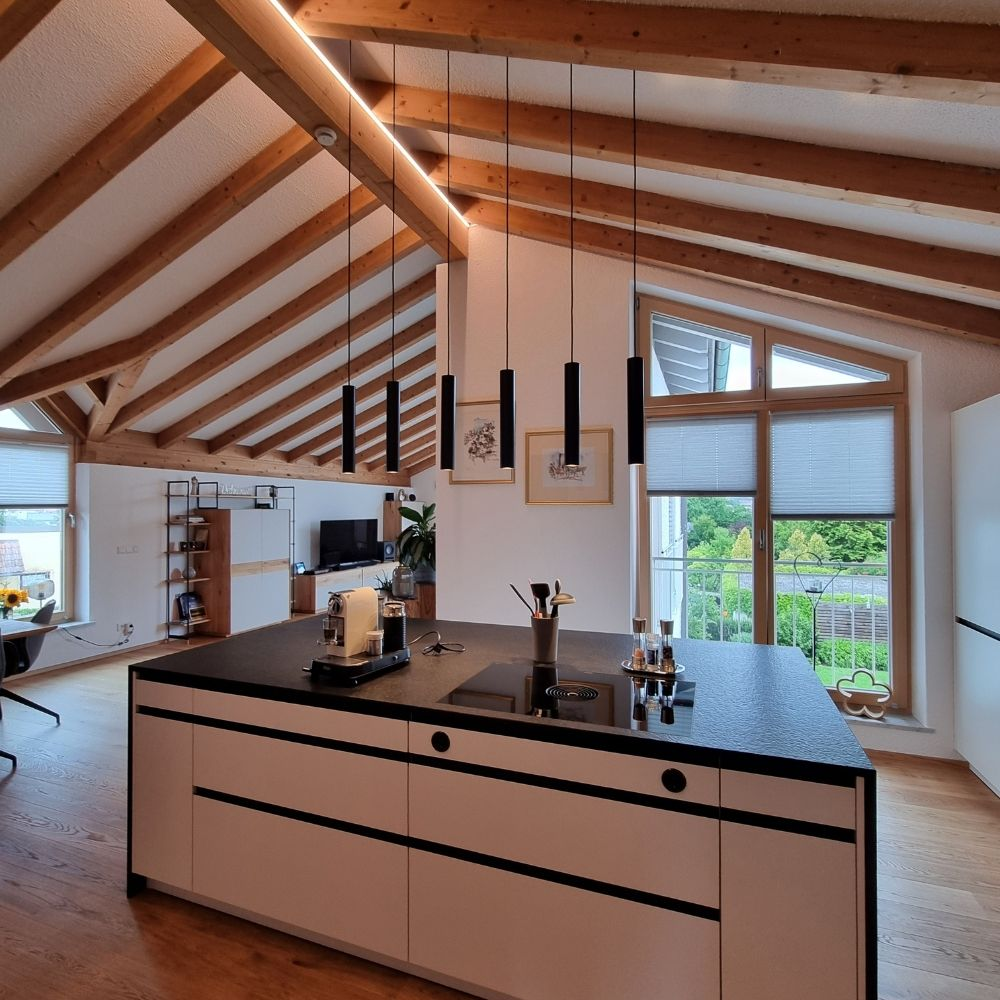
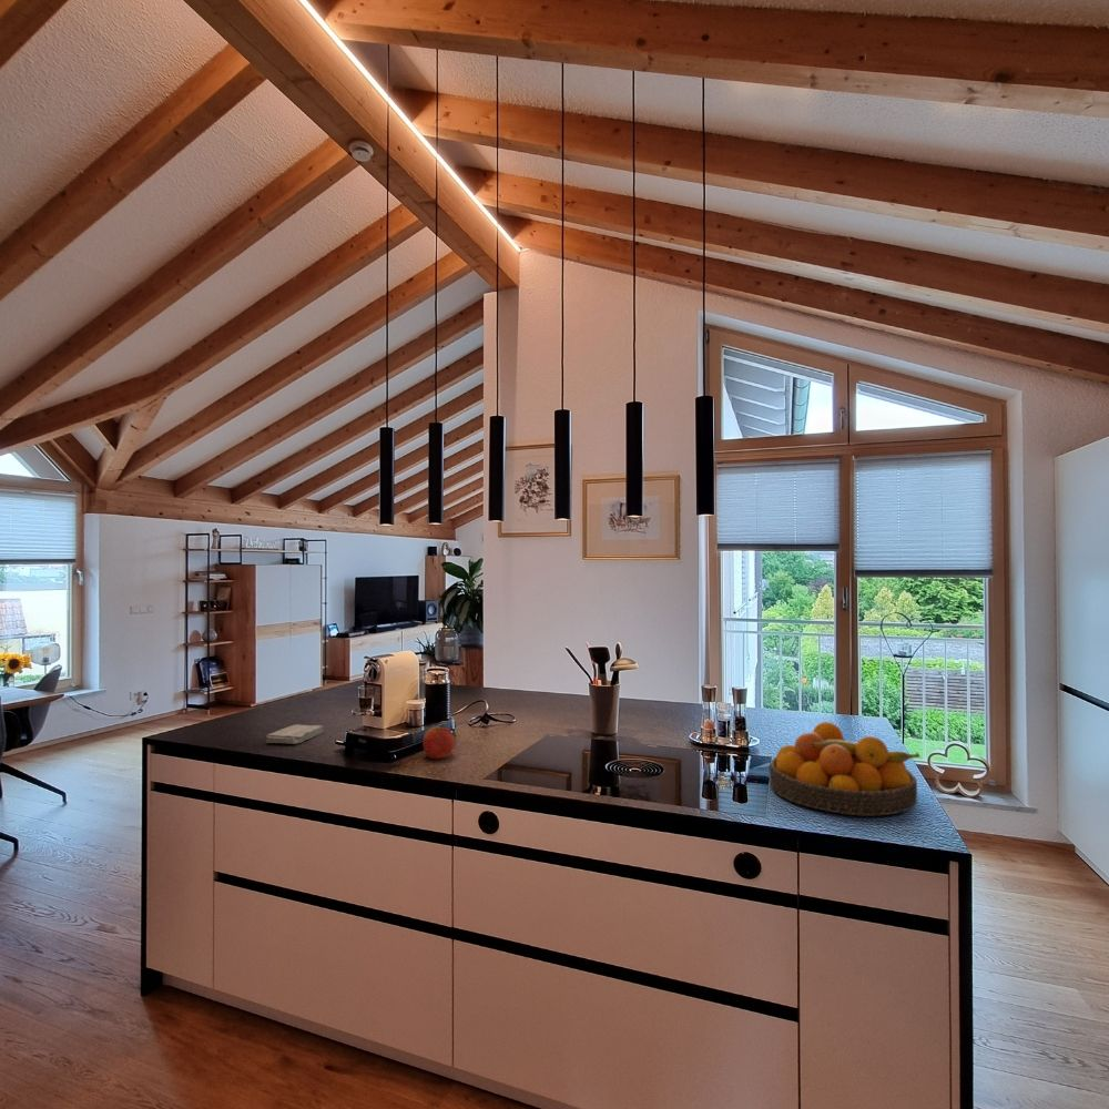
+ apple (438, 741)
+ fruit bowl (840, 761)
+ washcloth (295, 733)
